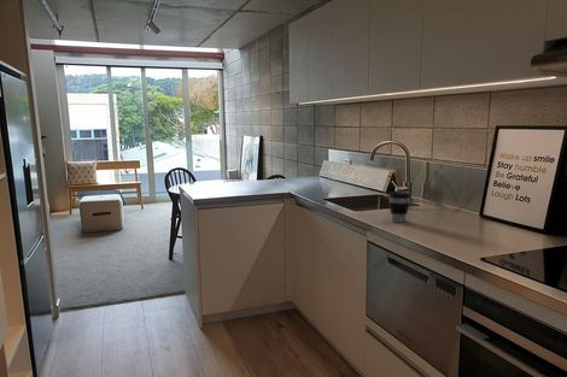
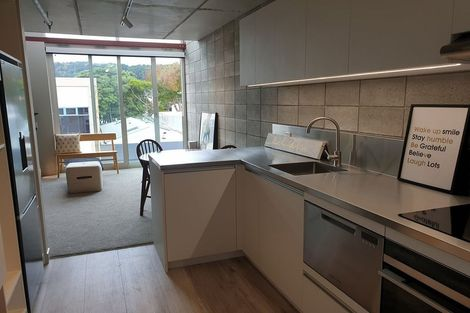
- coffee cup (398, 206)
